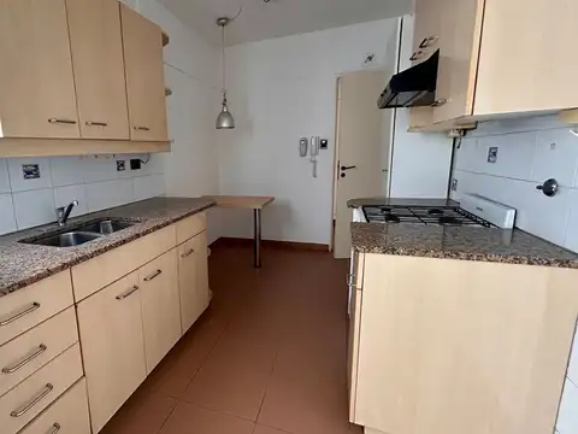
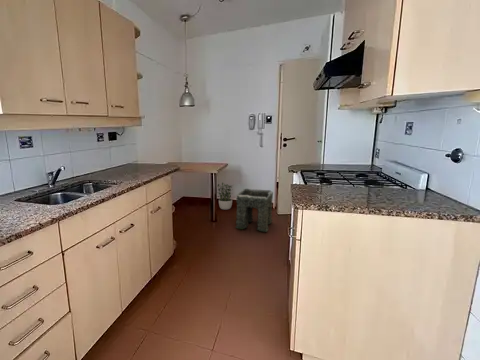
+ potted plant (224, 195)
+ stone arch (256, 208)
